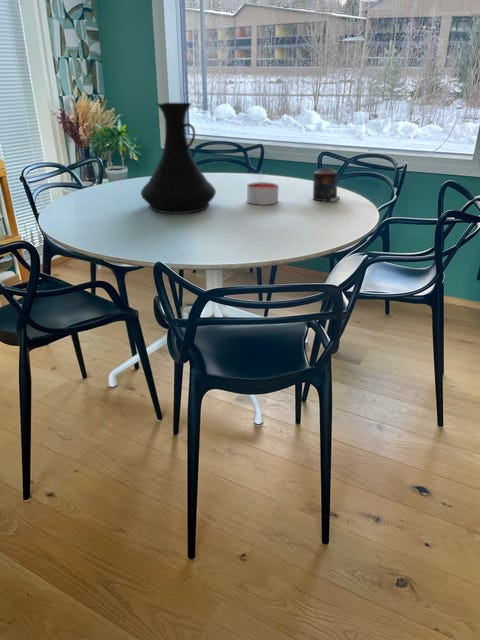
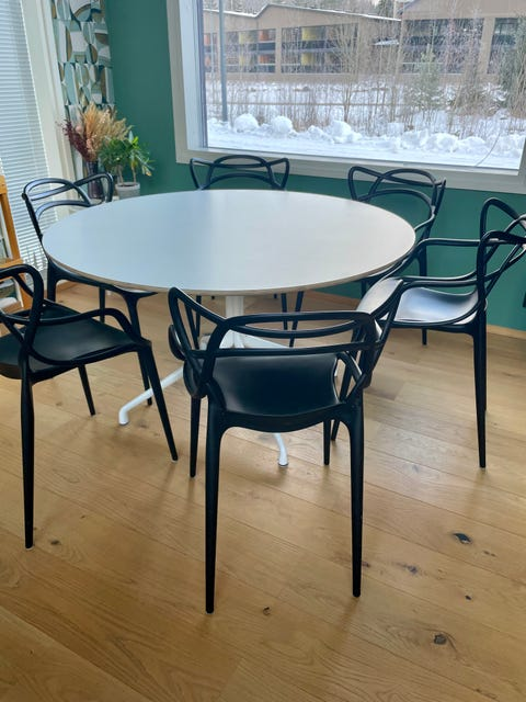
- candle (262, 192)
- vase (176, 157)
- candle (328, 183)
